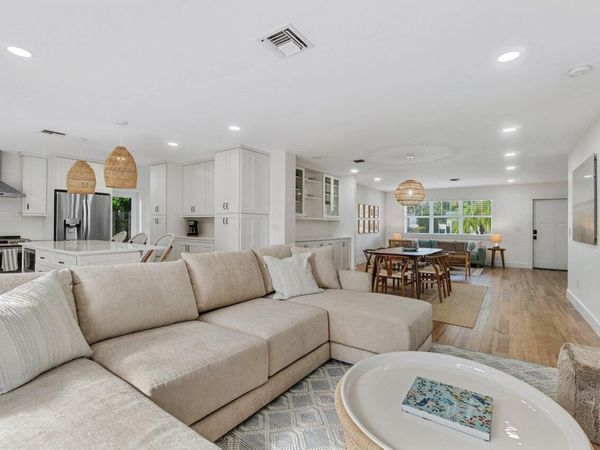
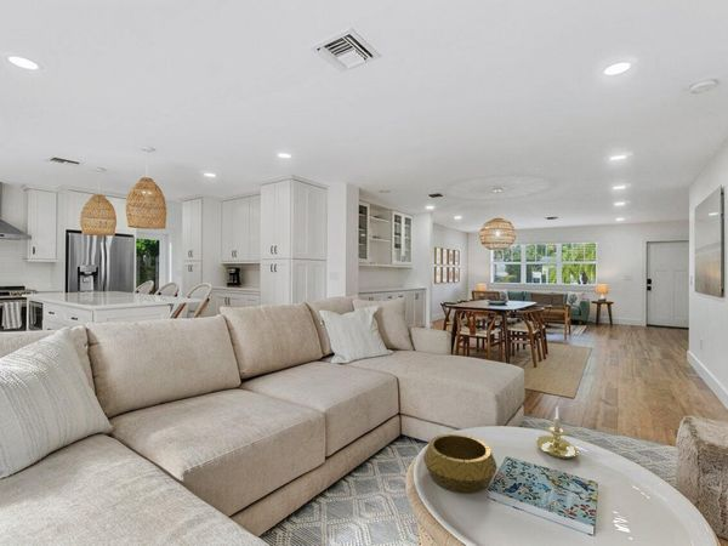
+ candle holder (558, 430)
+ decorative bowl (459, 461)
